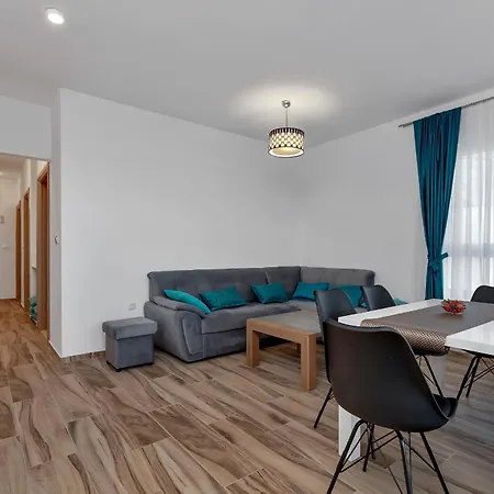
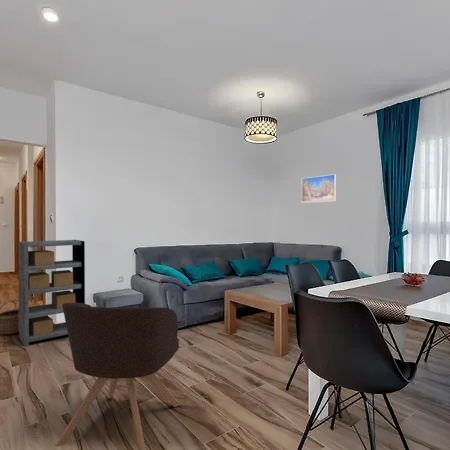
+ armchair (123, 359)
+ wicker basket (13, 315)
+ shelving unit (52, 288)
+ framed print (317, 189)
